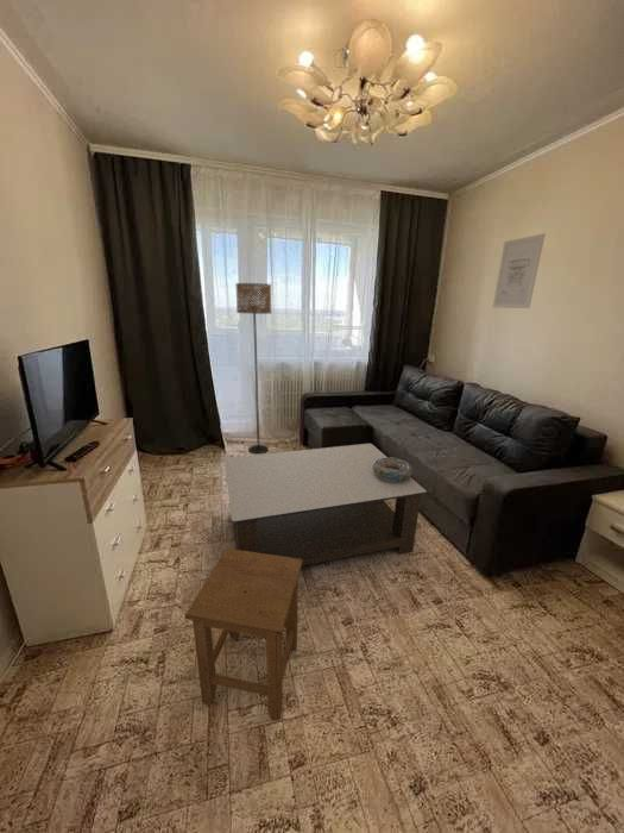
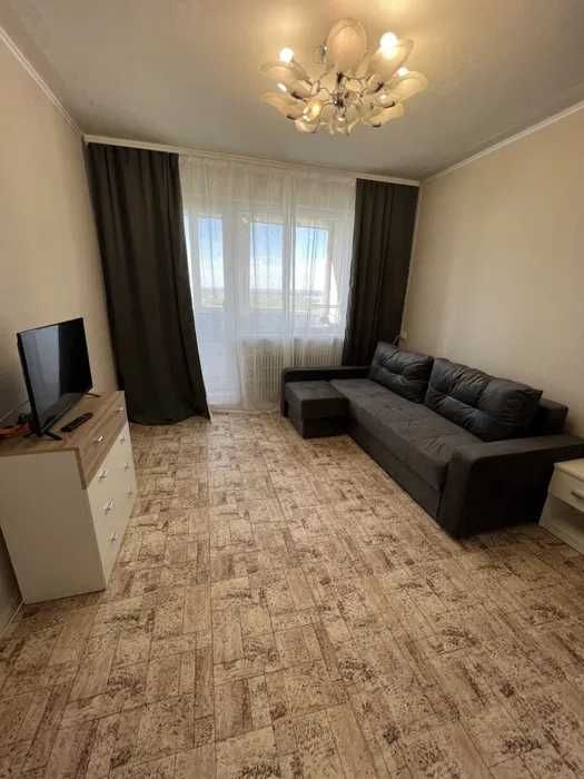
- coffee table (316, 503)
- floor lamp (256, 372)
- decorative bowl (392, 468)
- wall art (516, 274)
- stool (251, 630)
